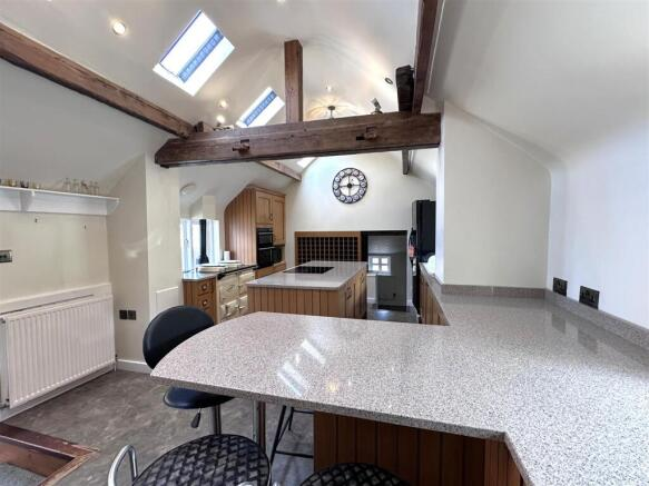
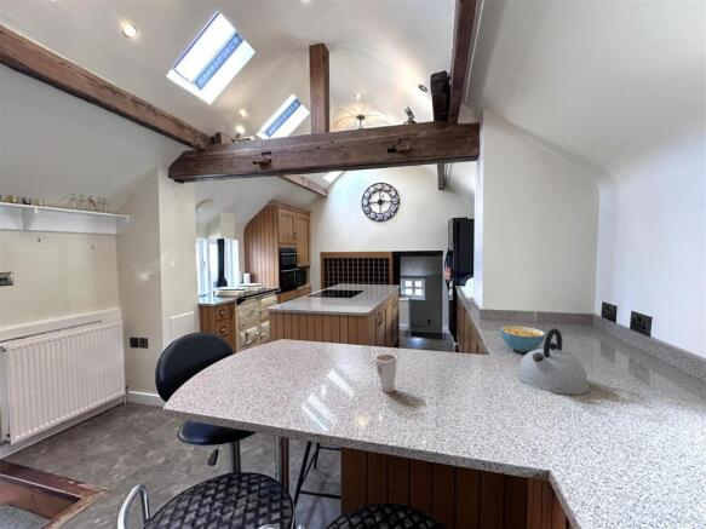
+ kettle (551, 356)
+ cereal bowl (521, 340)
+ cup (385, 373)
